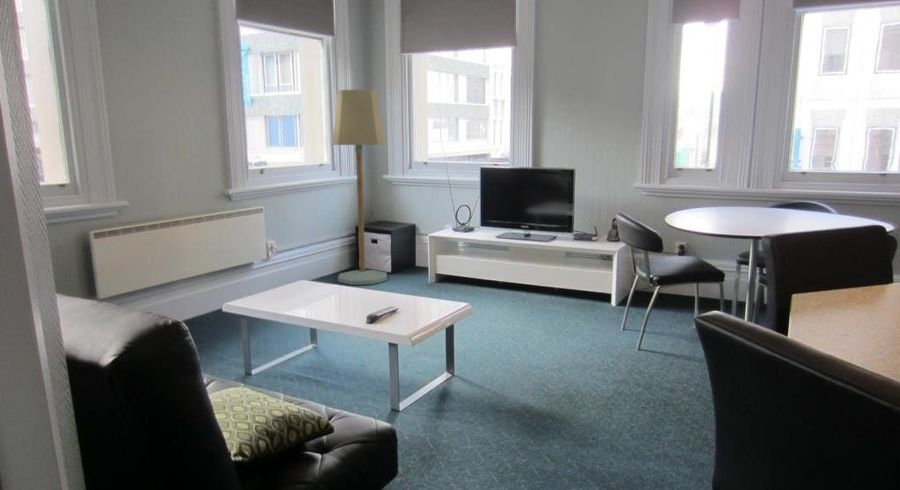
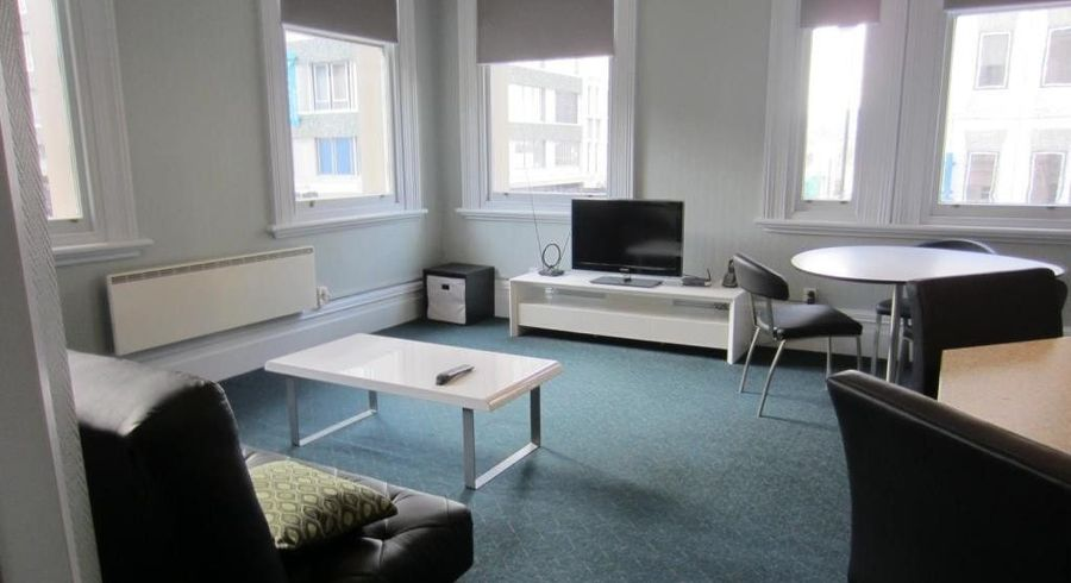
- floor lamp (360, 187)
